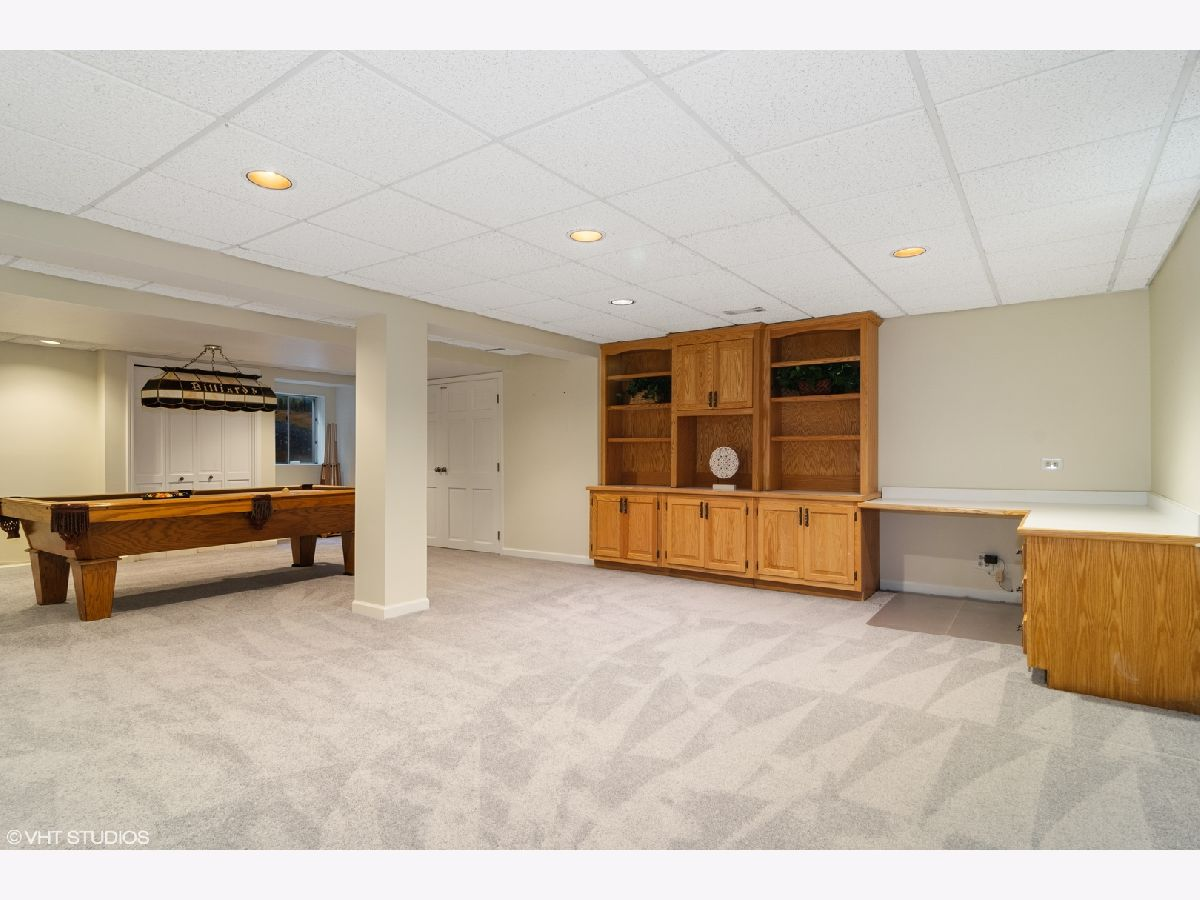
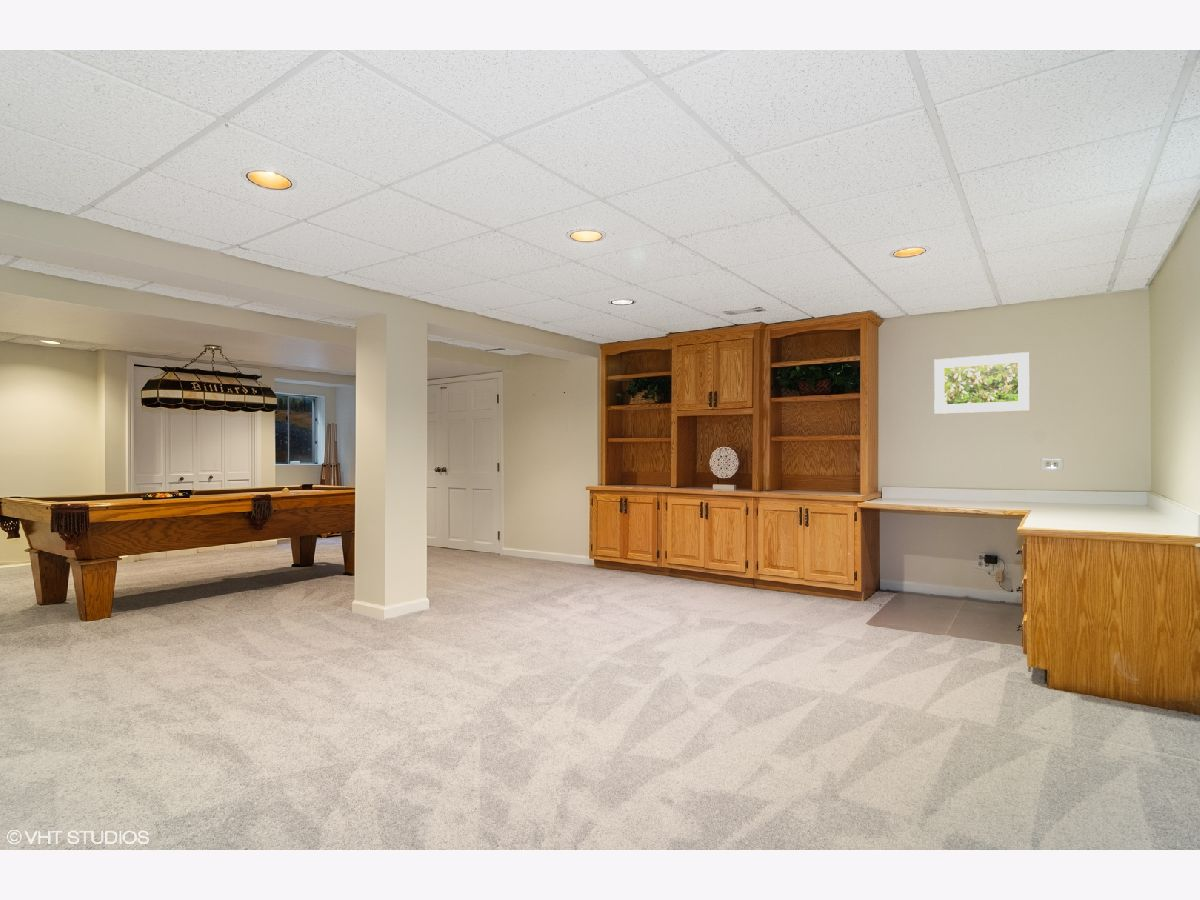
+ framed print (980, 384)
